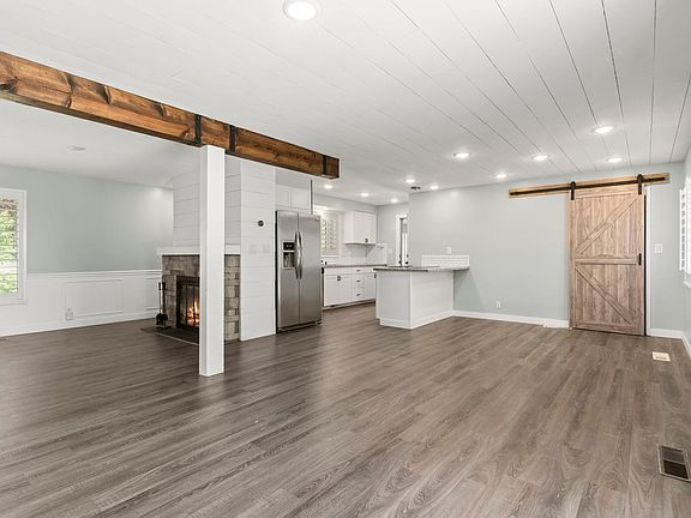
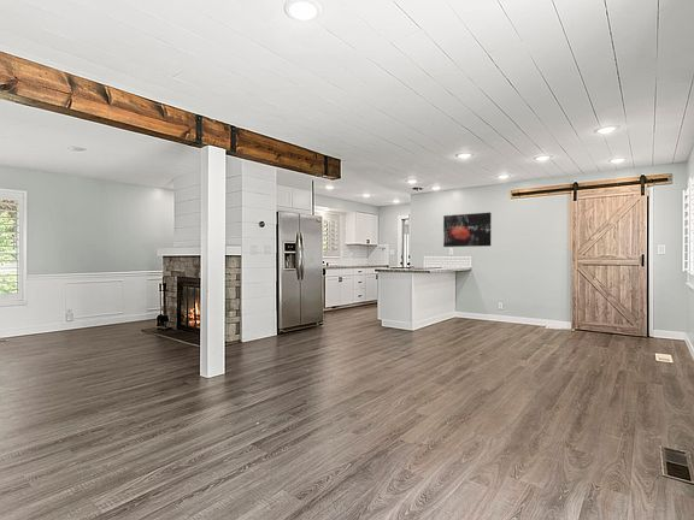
+ wall art (466, 230)
